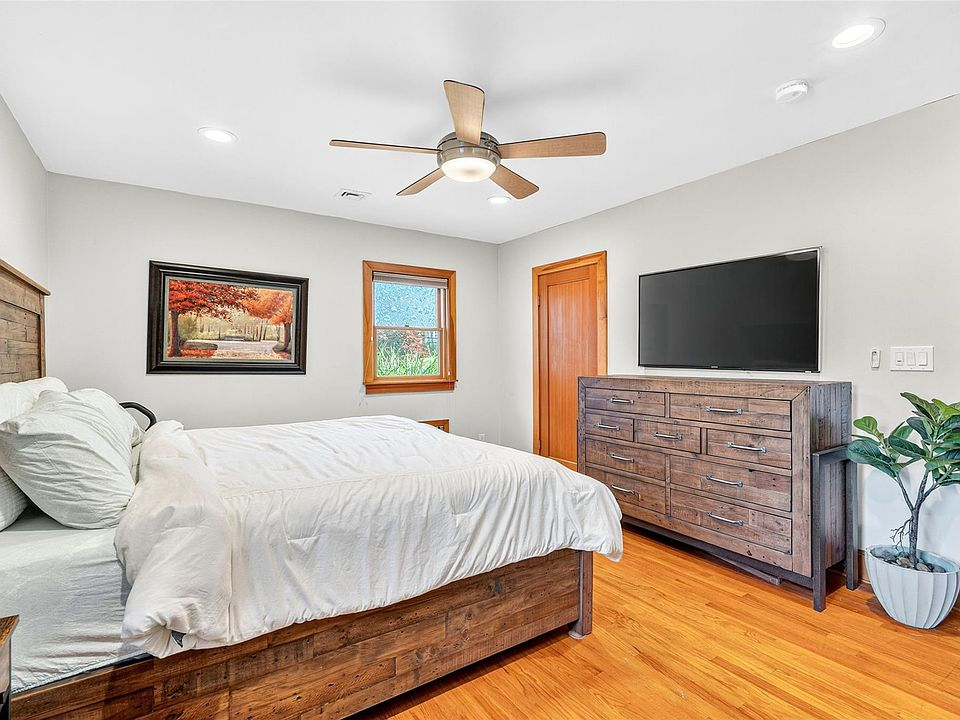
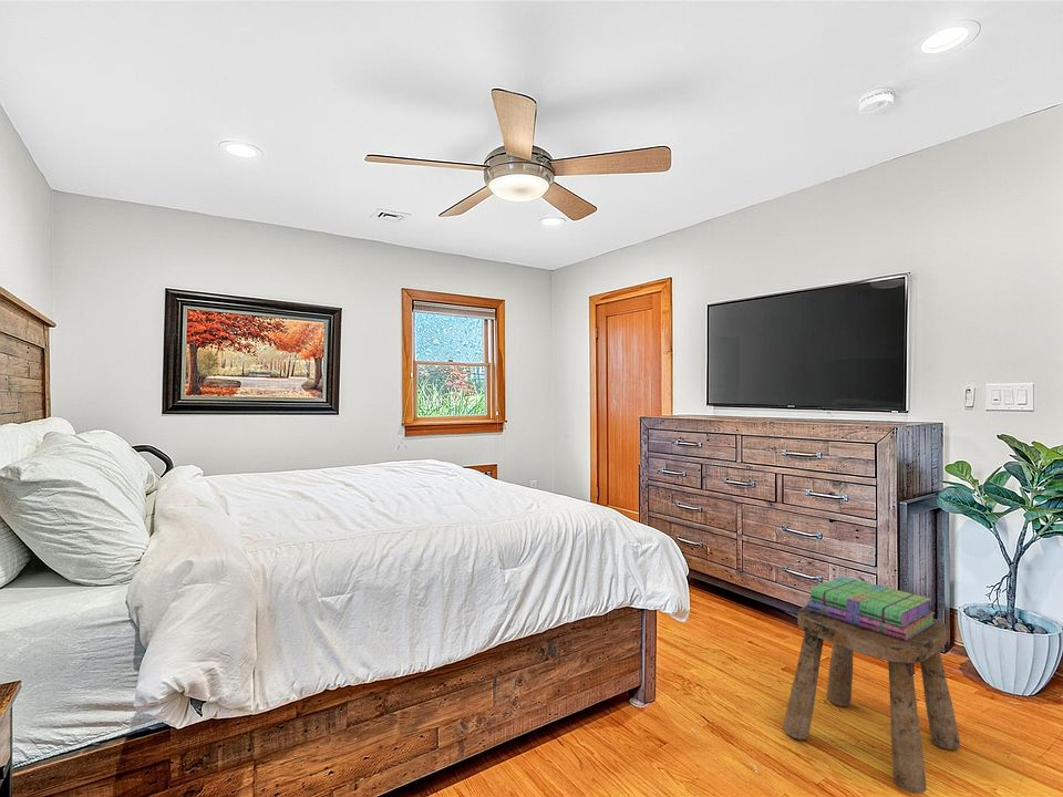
+ stack of books (869, 604)
+ stool (852, 679)
